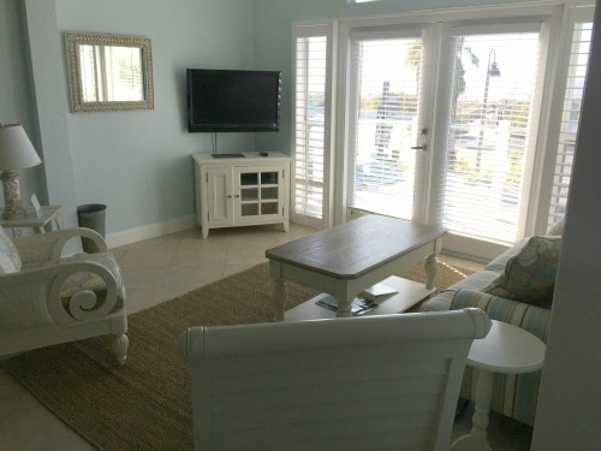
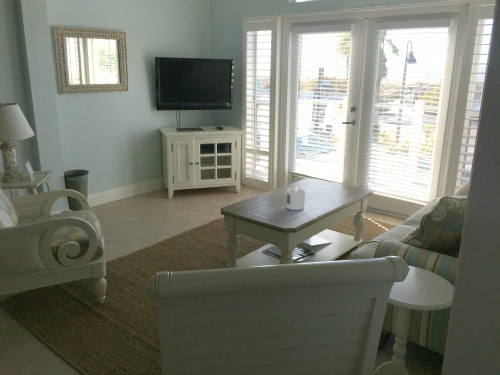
+ candle (295, 197)
